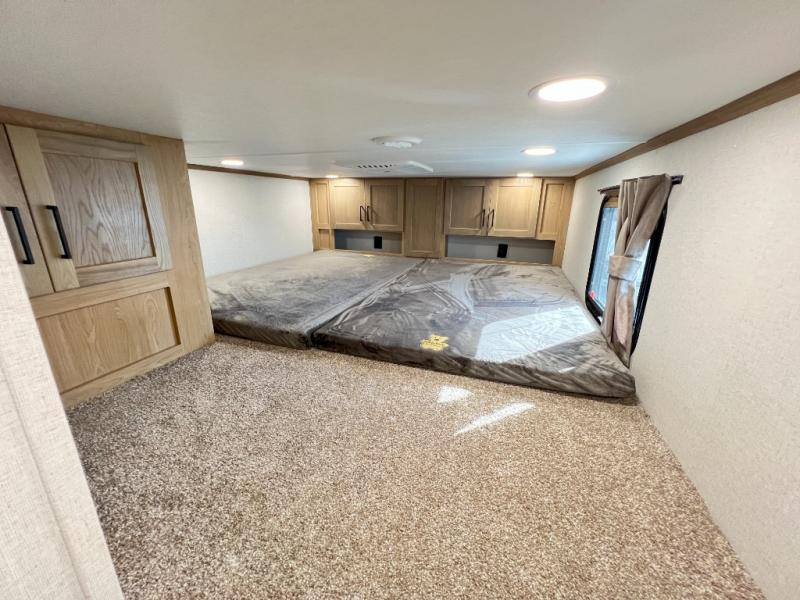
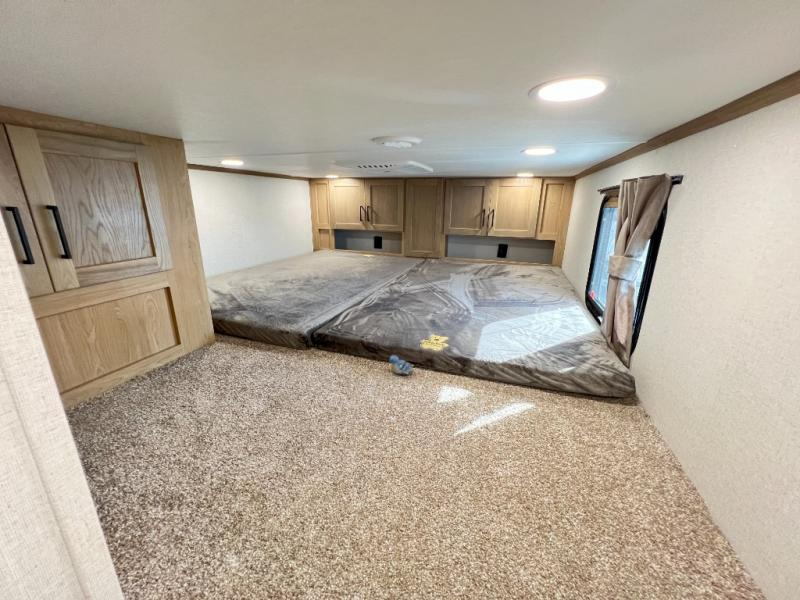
+ plush toy (401, 365)
